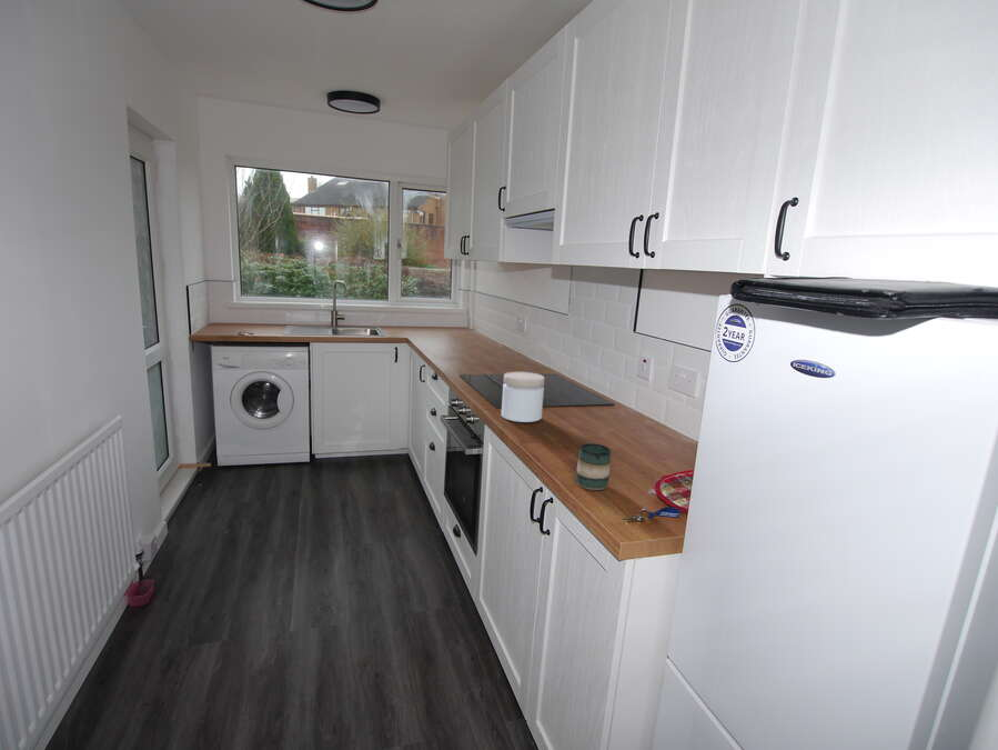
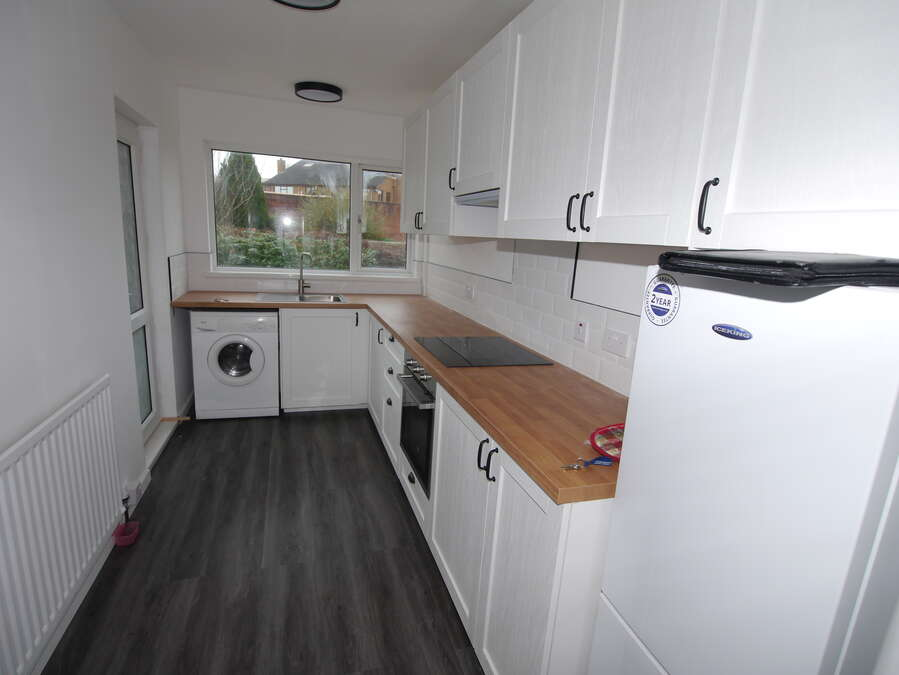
- mug (592, 463)
- jar (522, 397)
